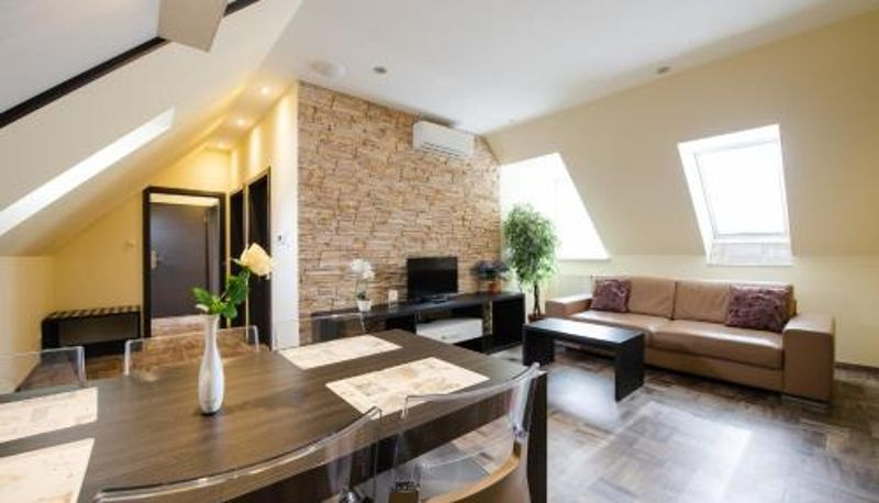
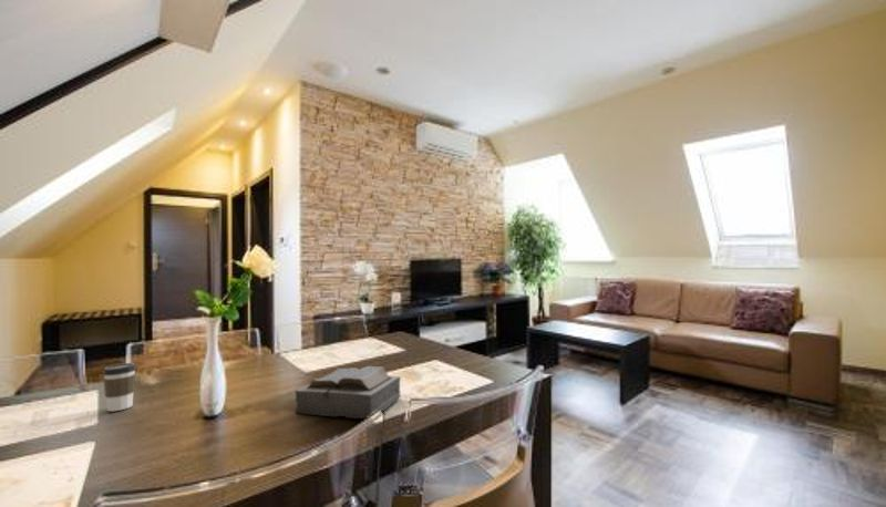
+ bible (349, 387)
+ coffee cup (120, 386)
